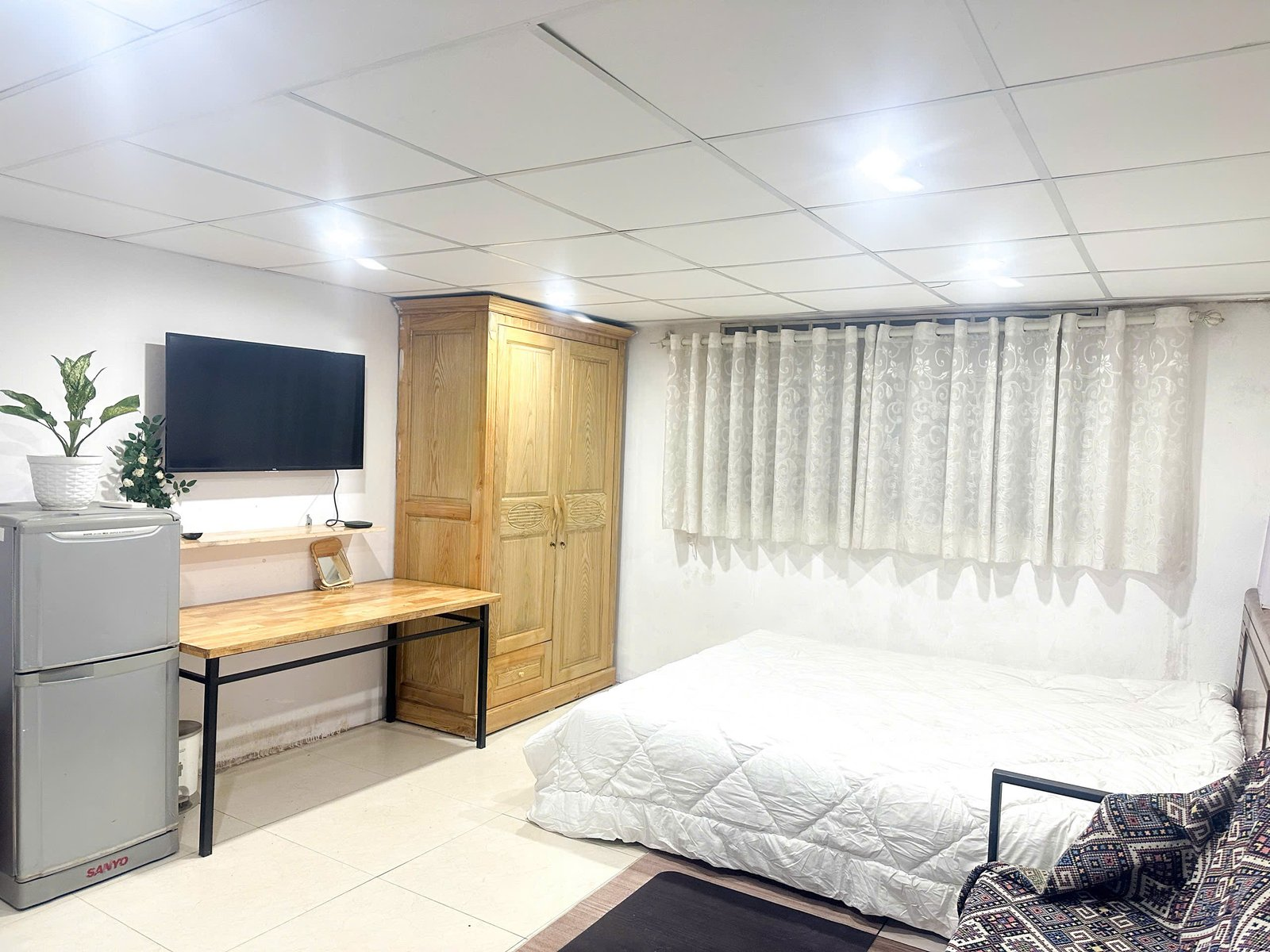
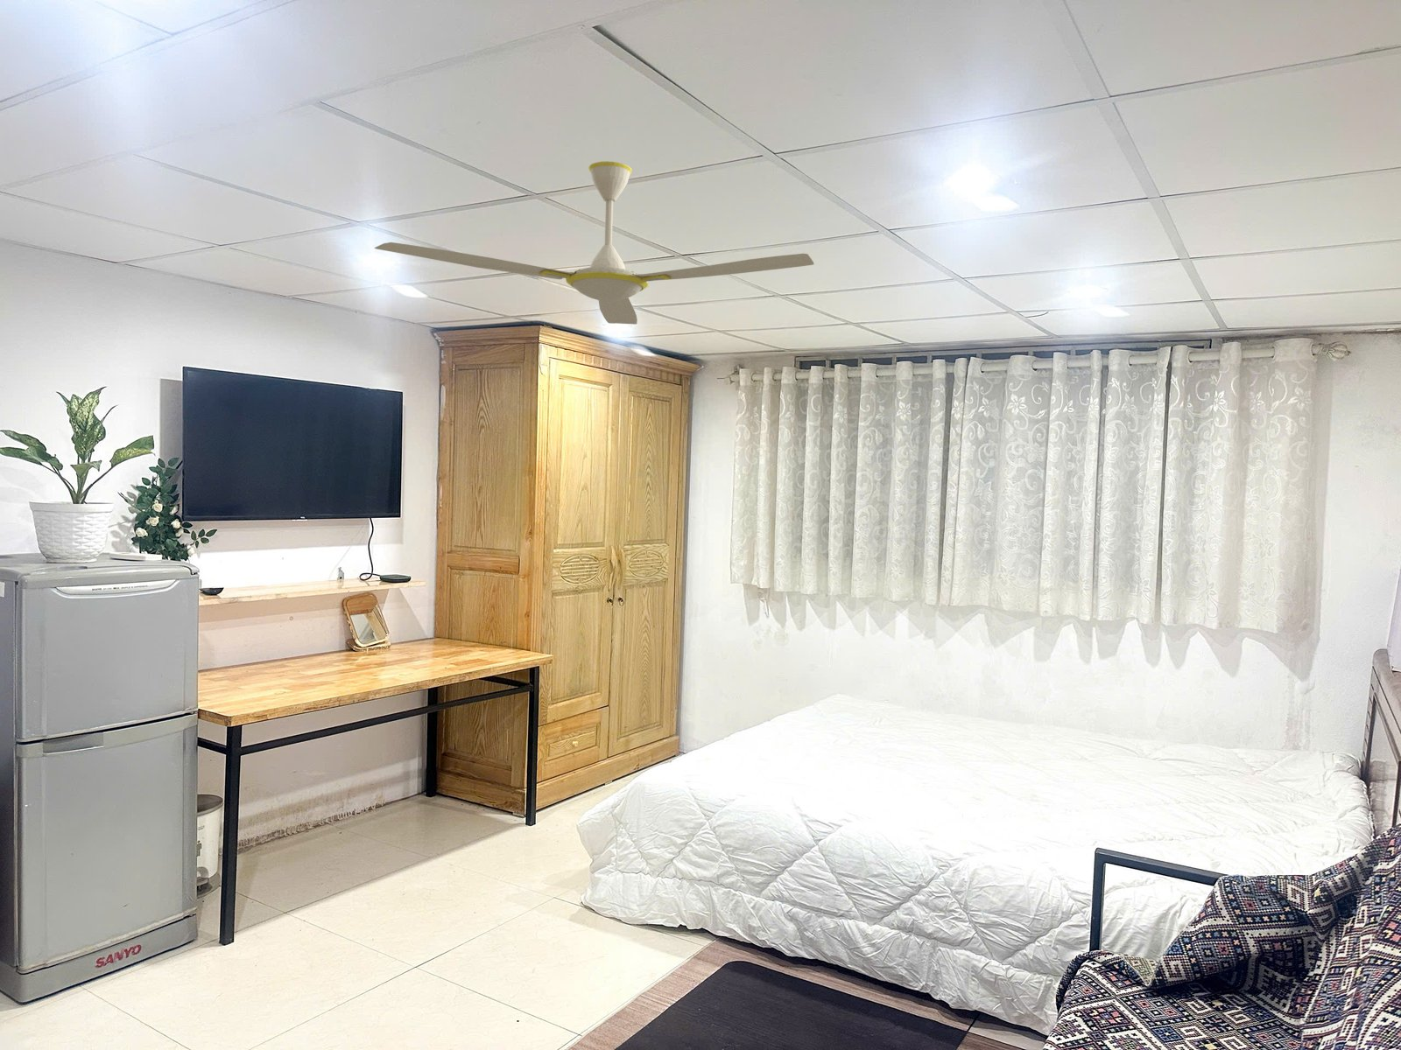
+ ceiling fan (601, 248)
